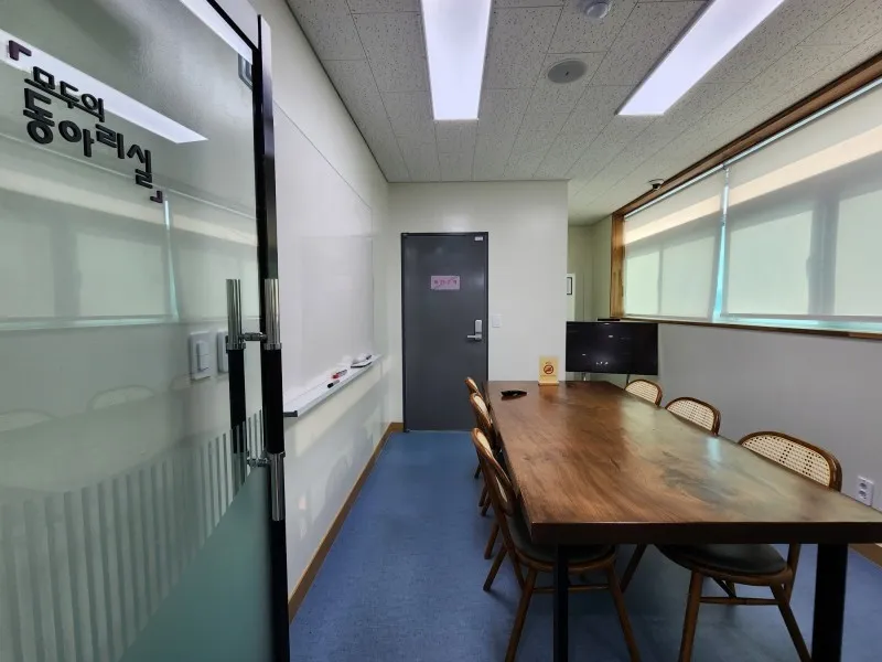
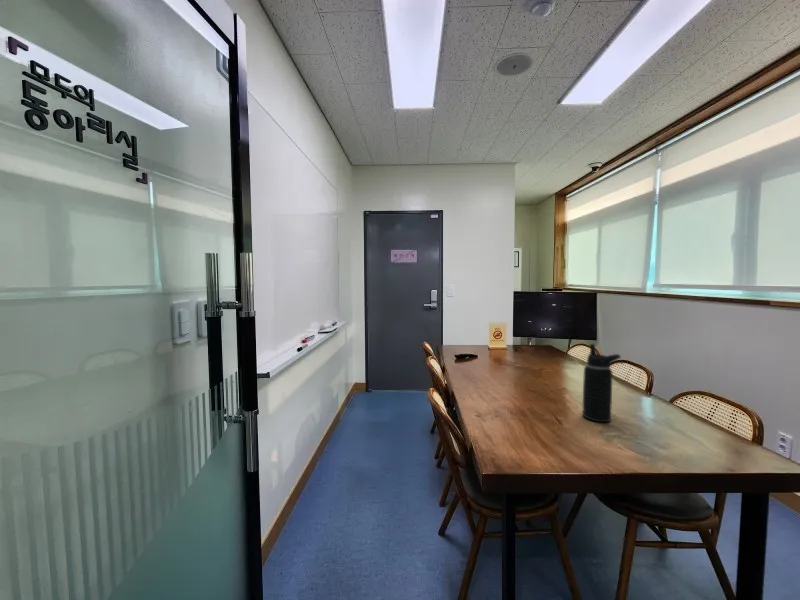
+ water bottle (600, 382)
